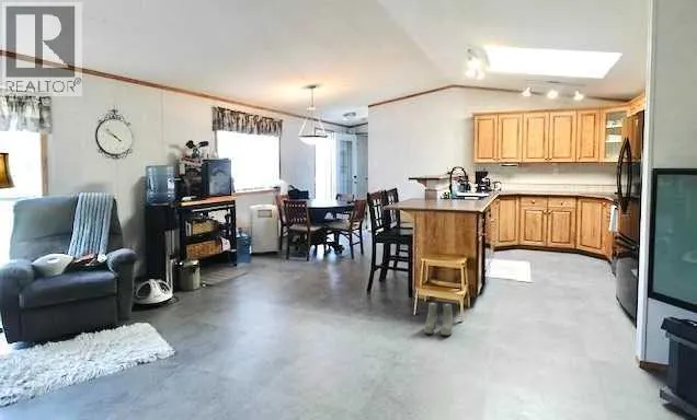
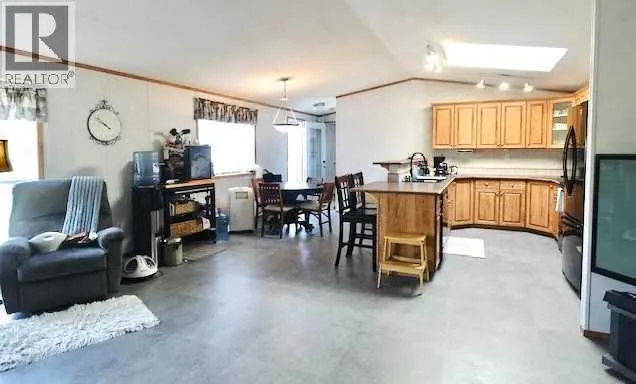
- boots (436, 317)
